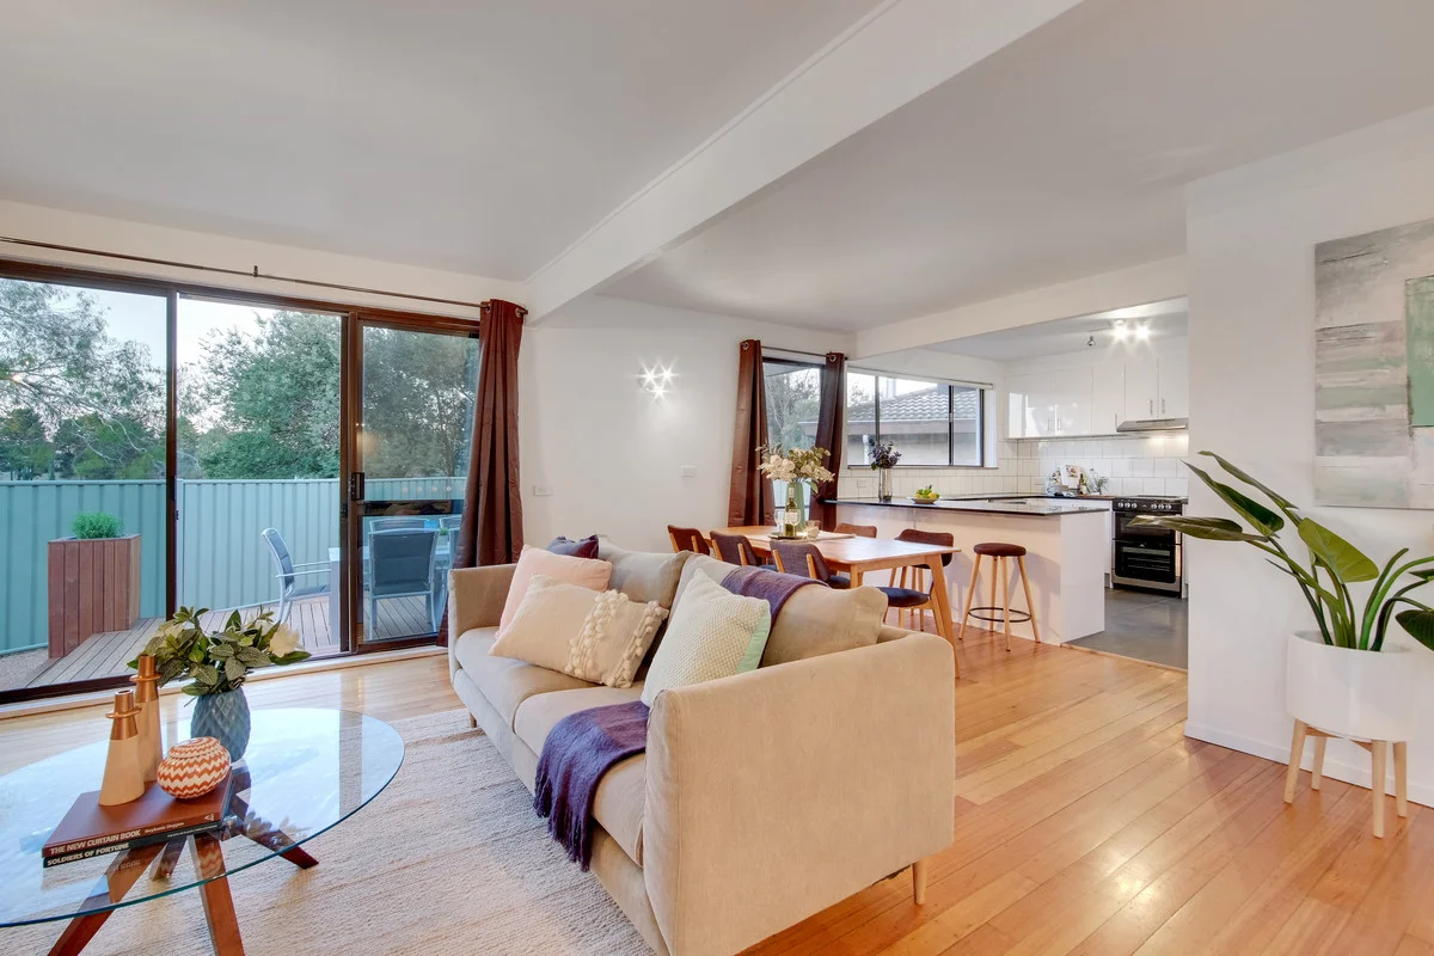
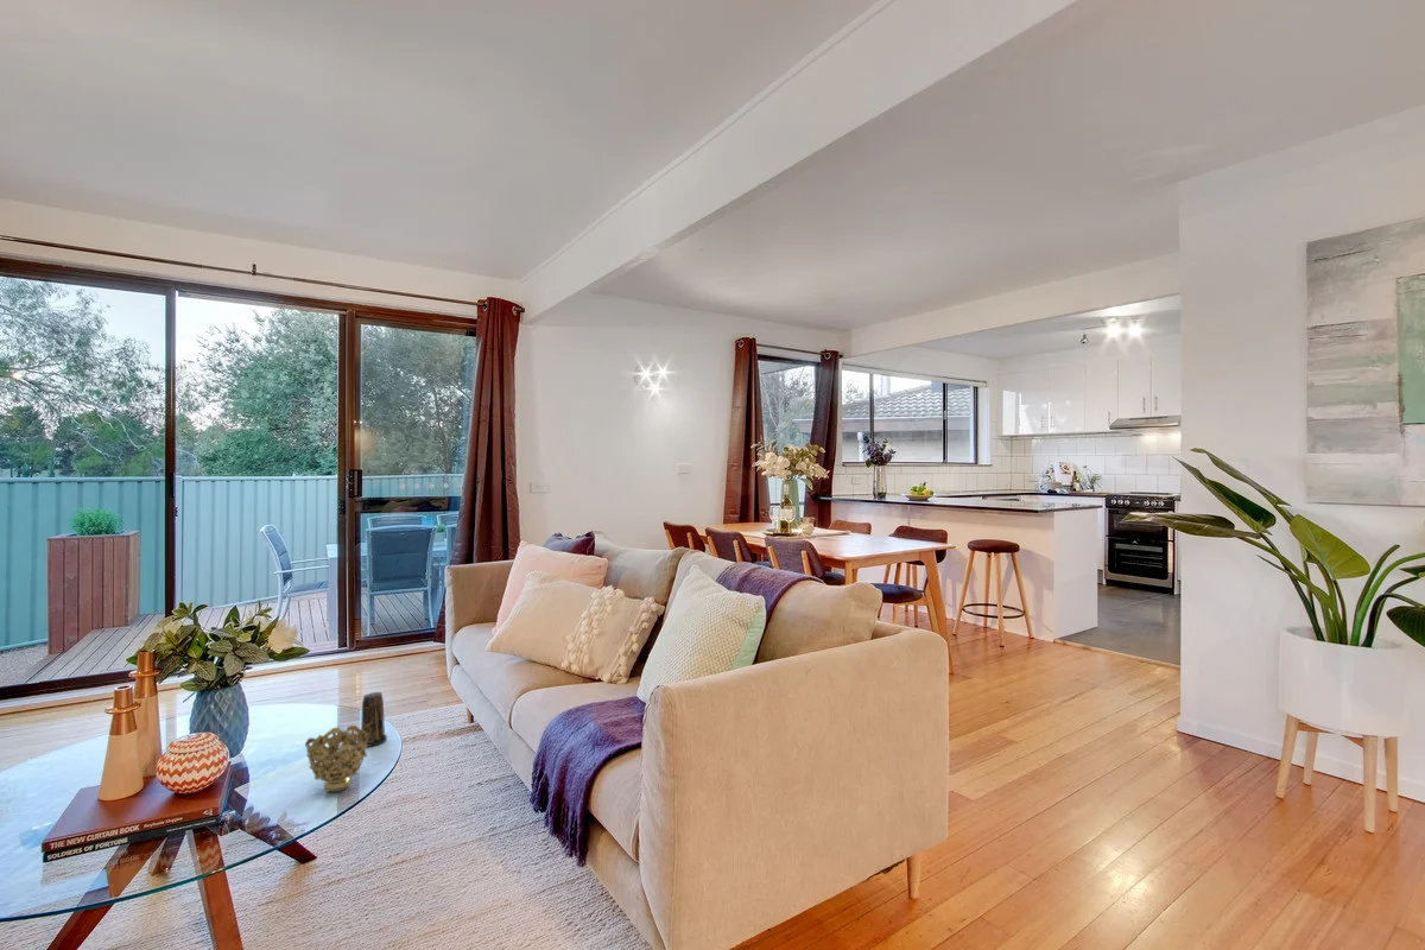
+ candle (372, 717)
+ decorative bowl (337, 761)
